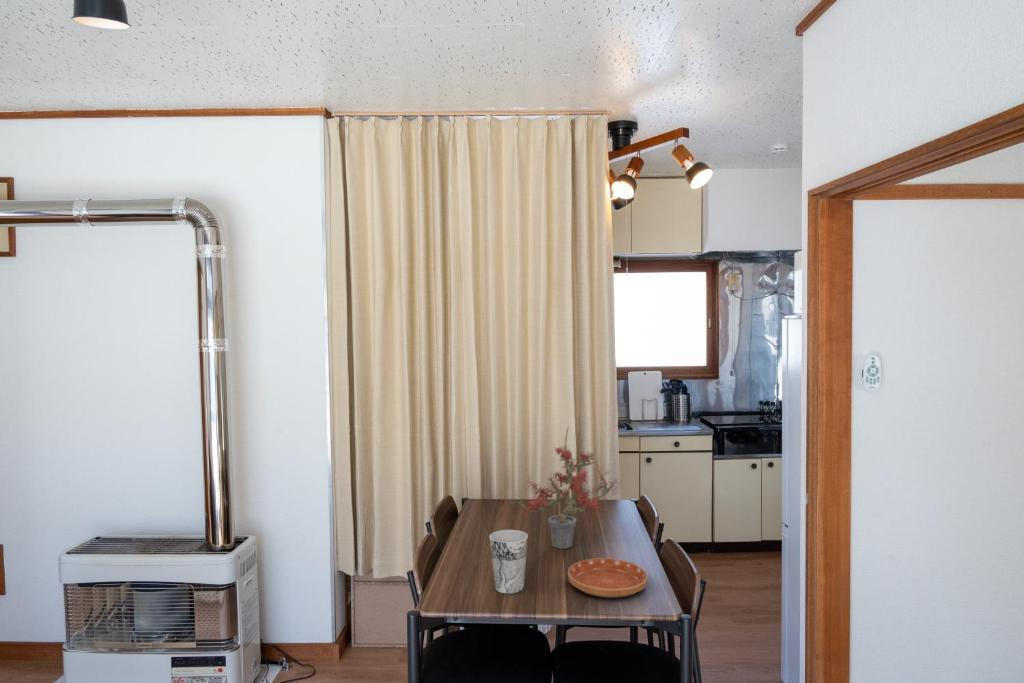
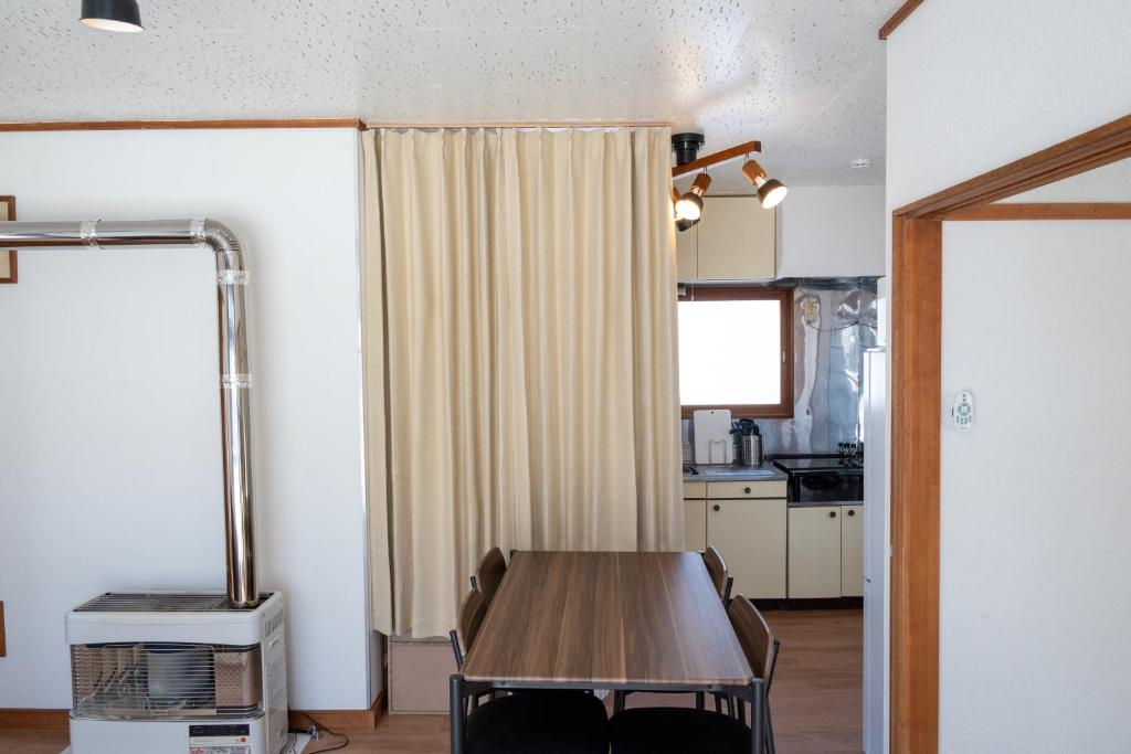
- saucer (607, 578)
- potted plant (565, 483)
- cup (509, 561)
